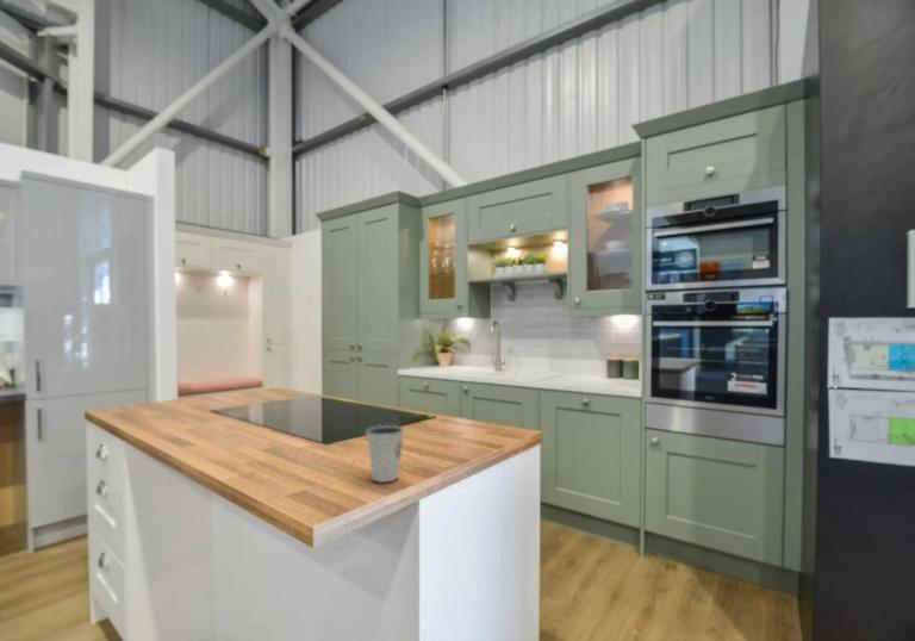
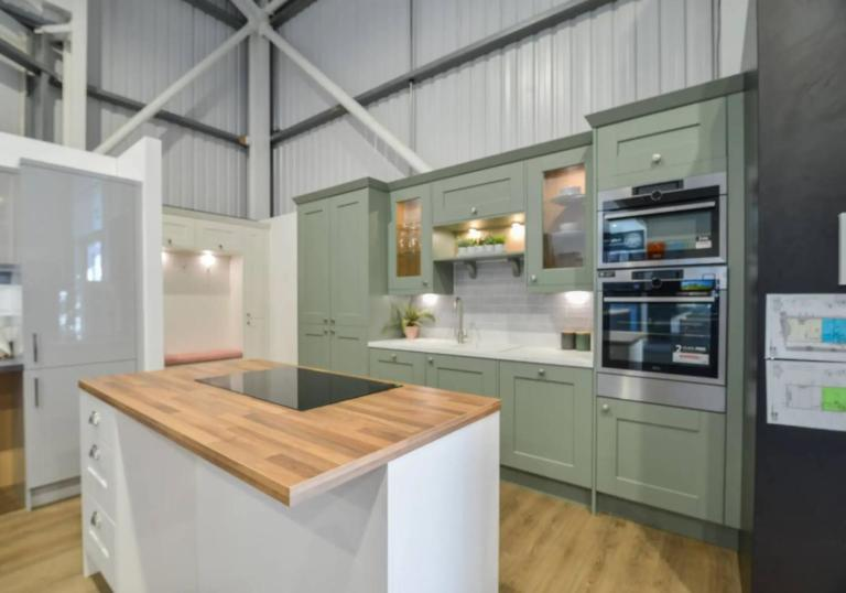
- dixie cup (385, 454)
